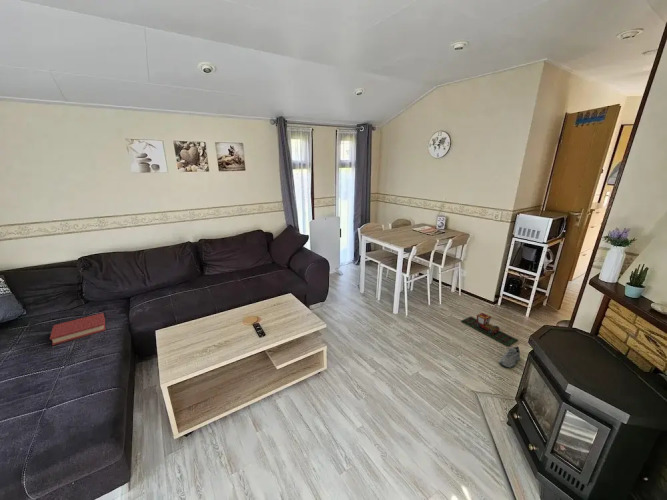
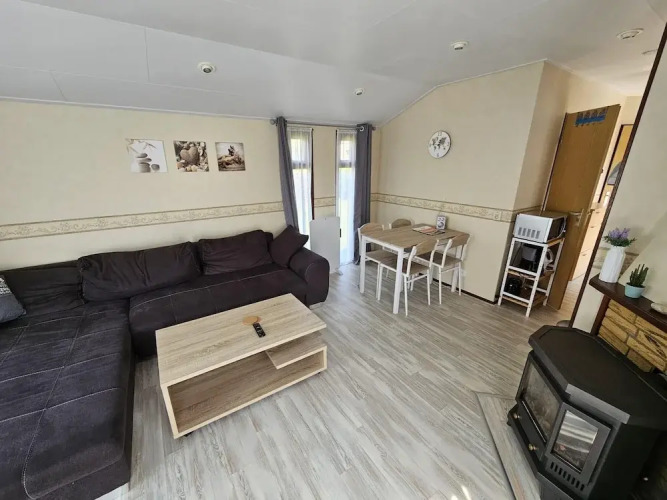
- shoe (511, 355)
- toy train (488, 322)
- hardback book (79, 327)
